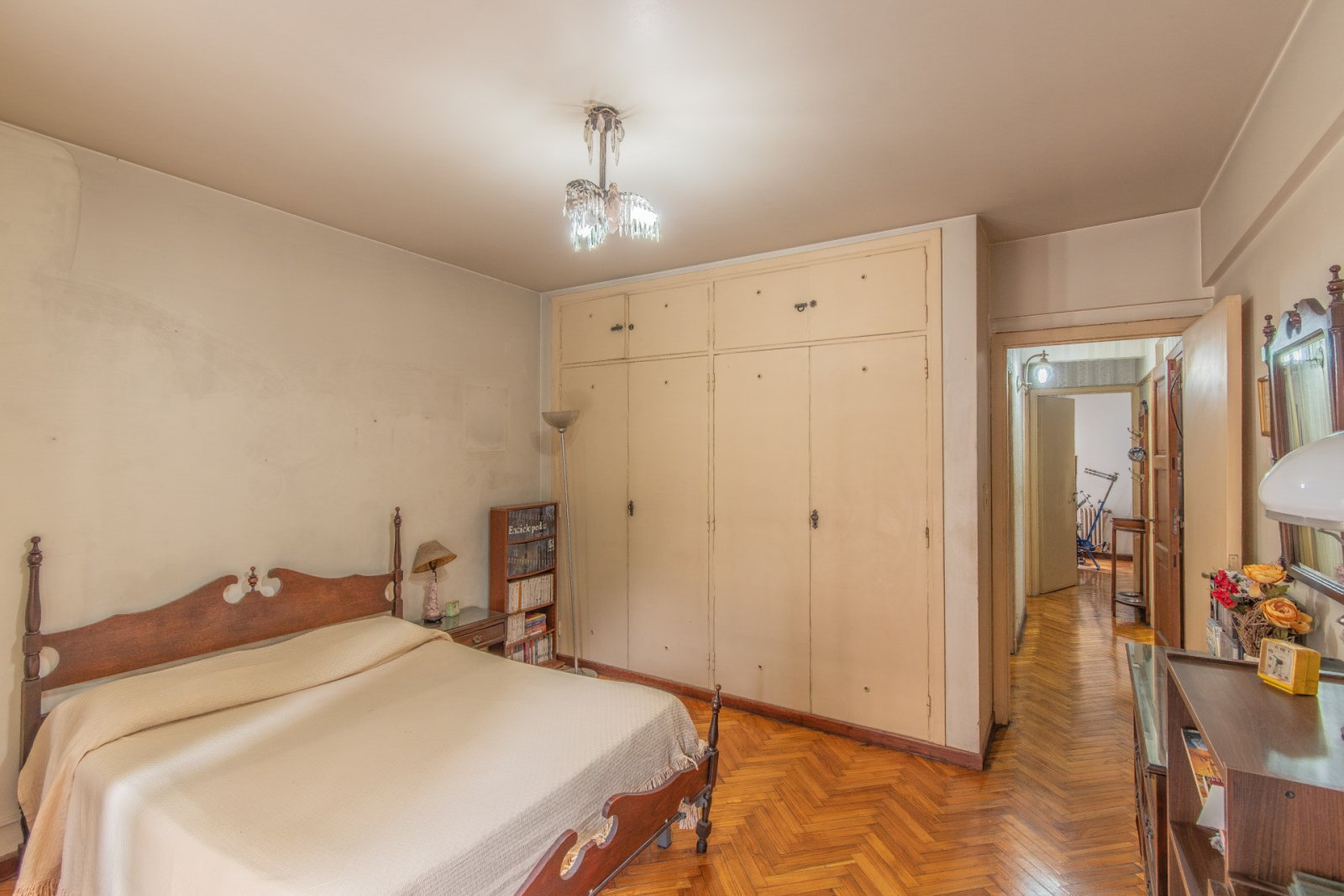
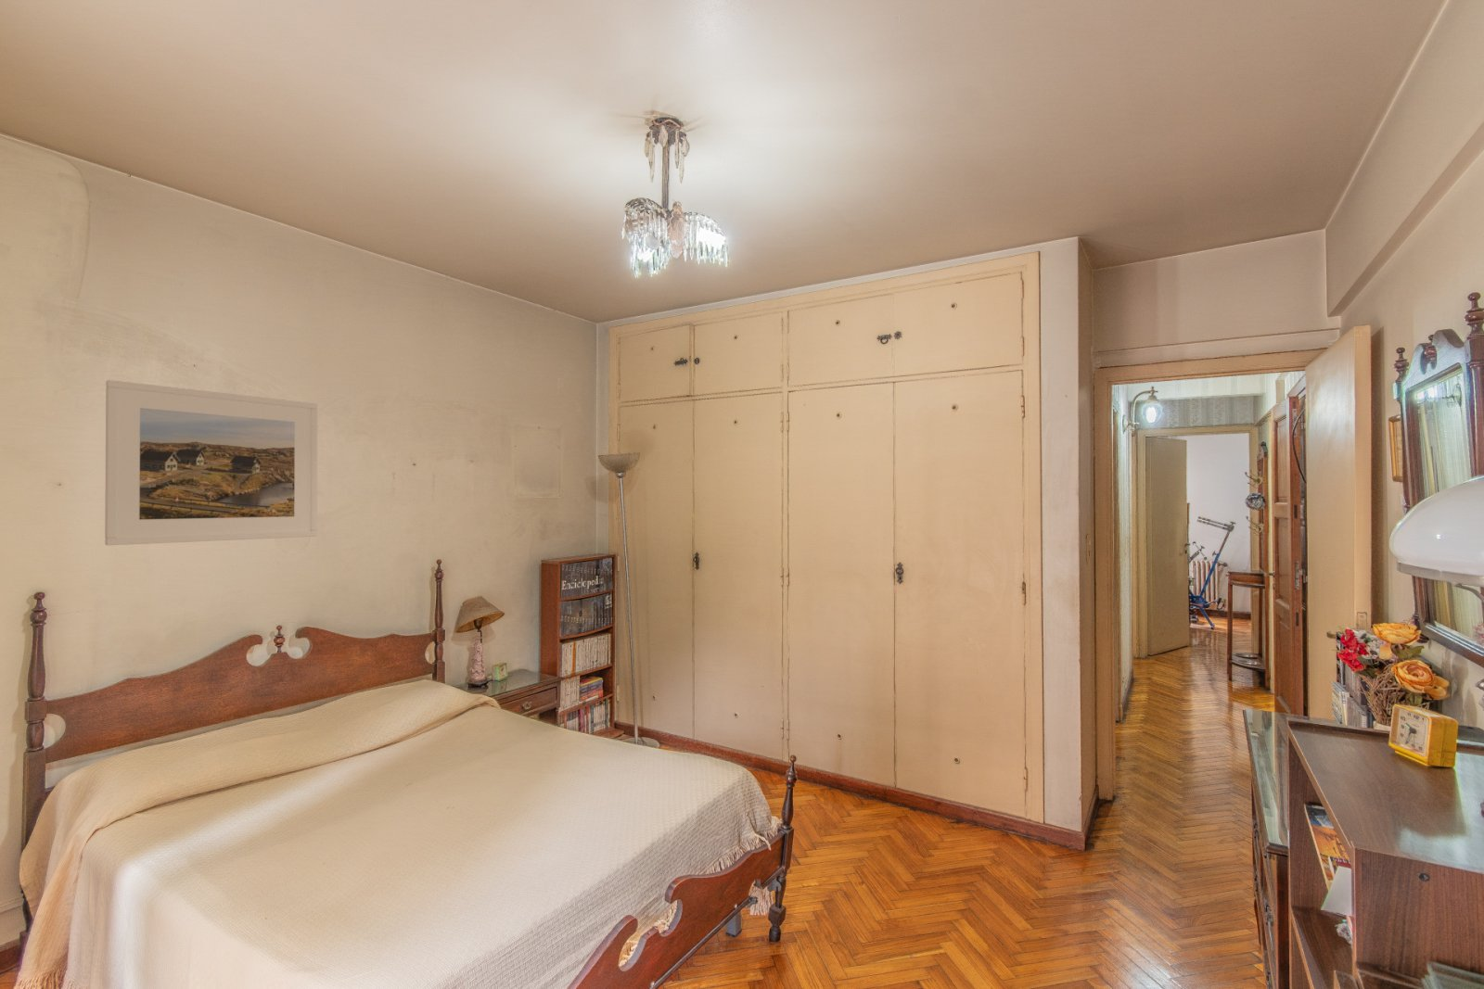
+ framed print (223, 466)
